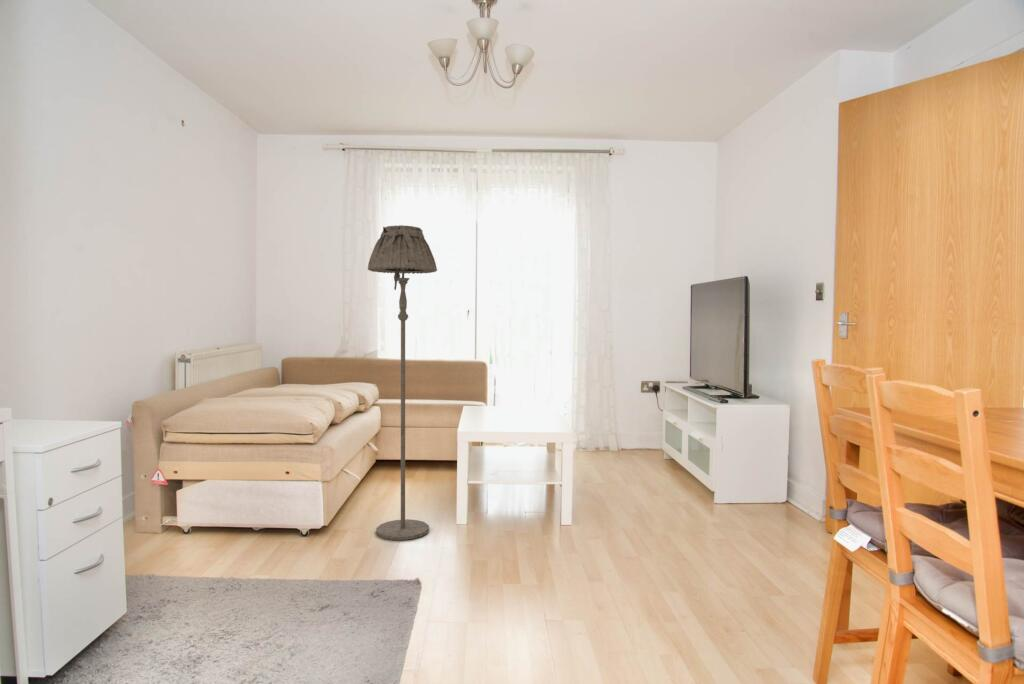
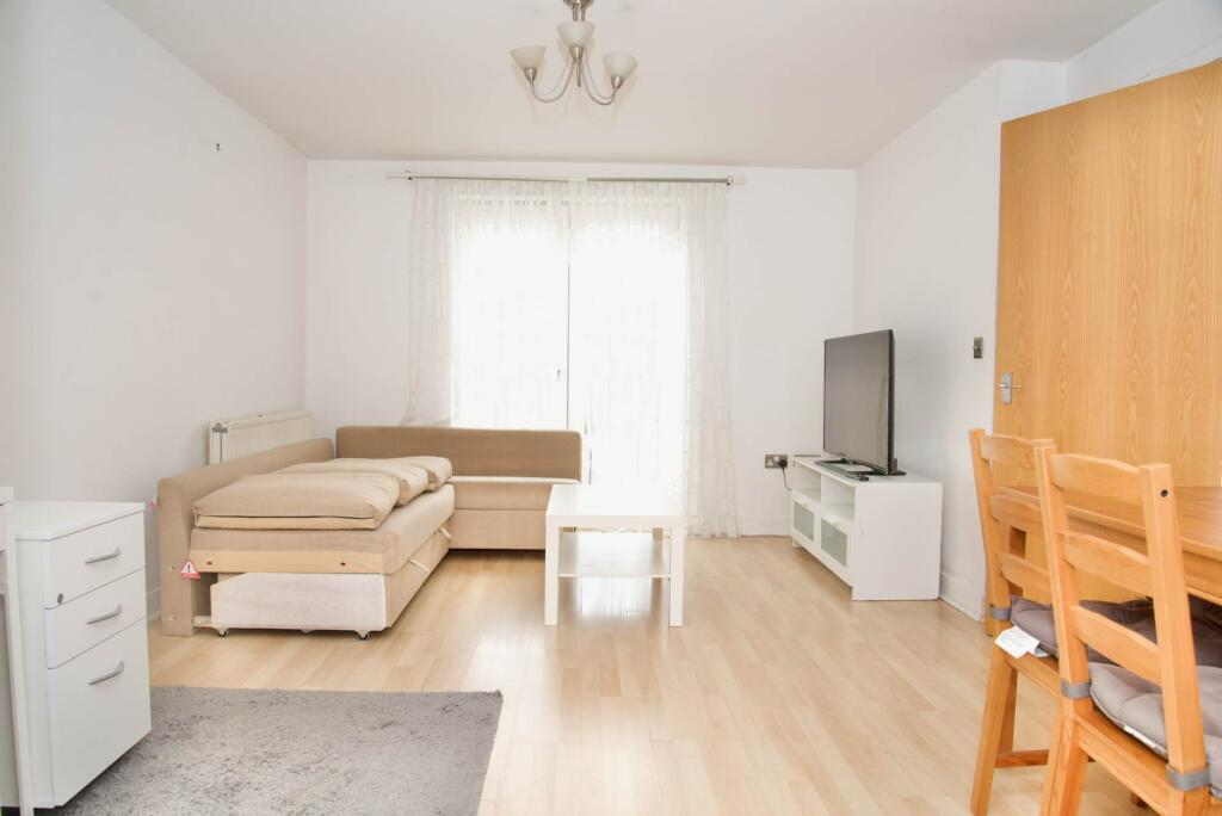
- floor lamp (402, 380)
